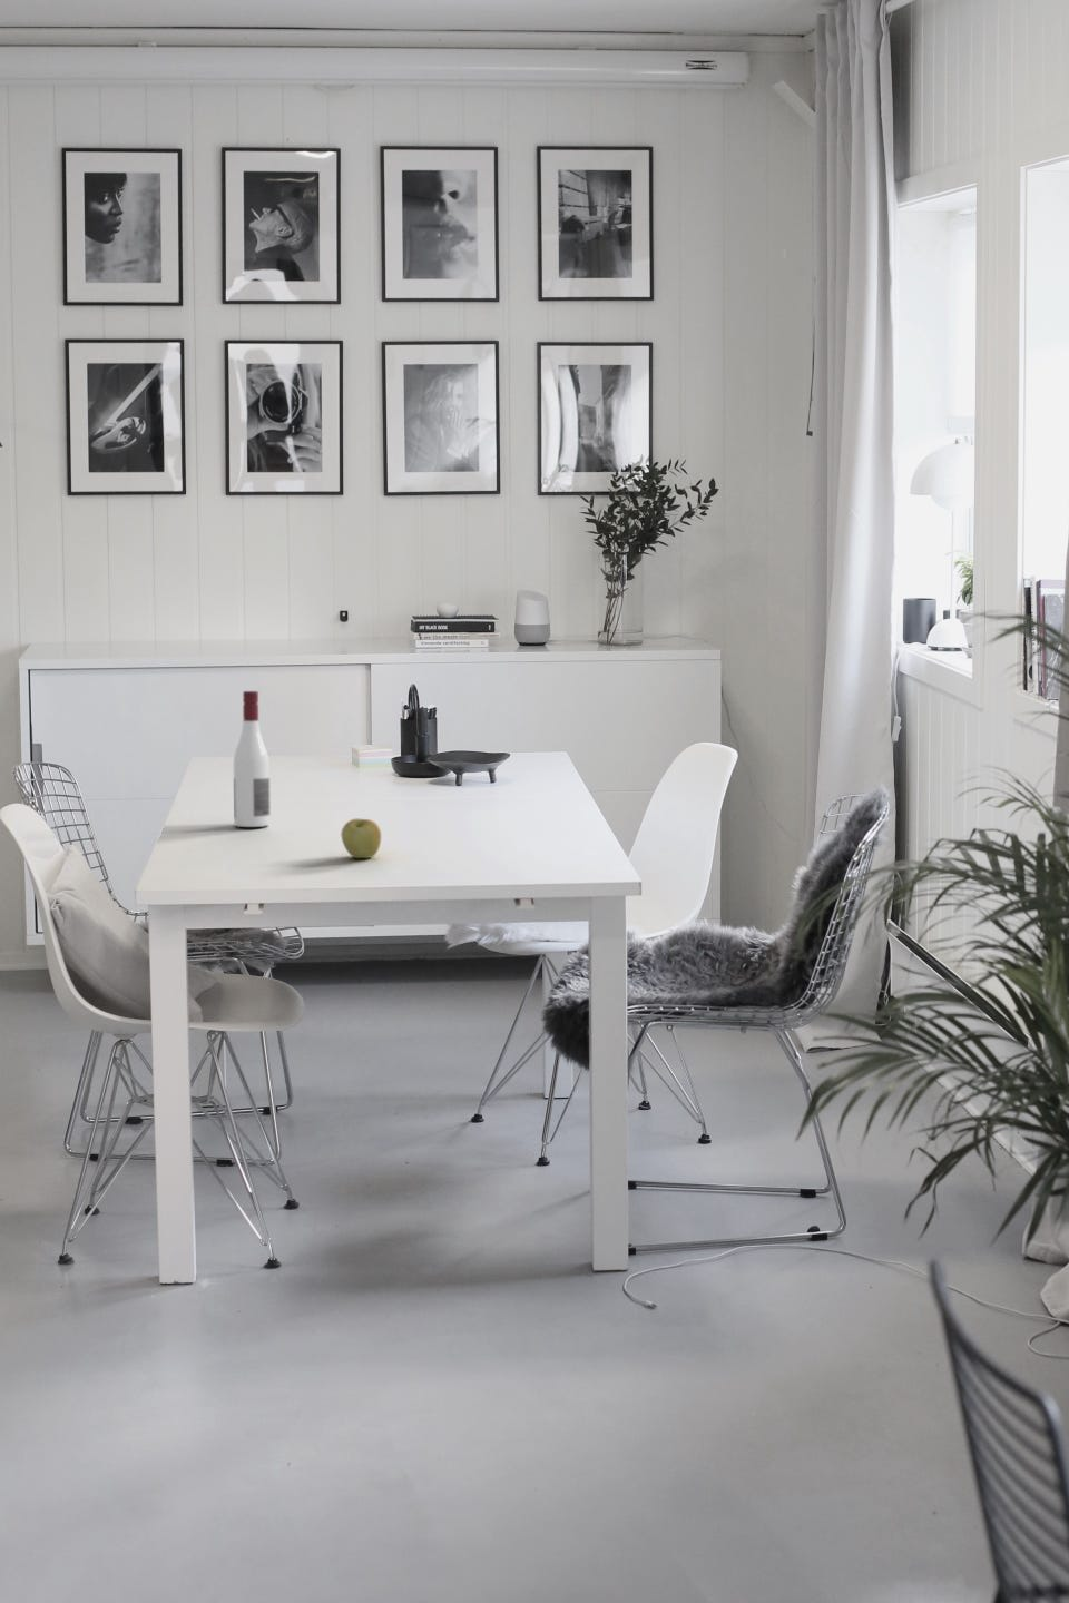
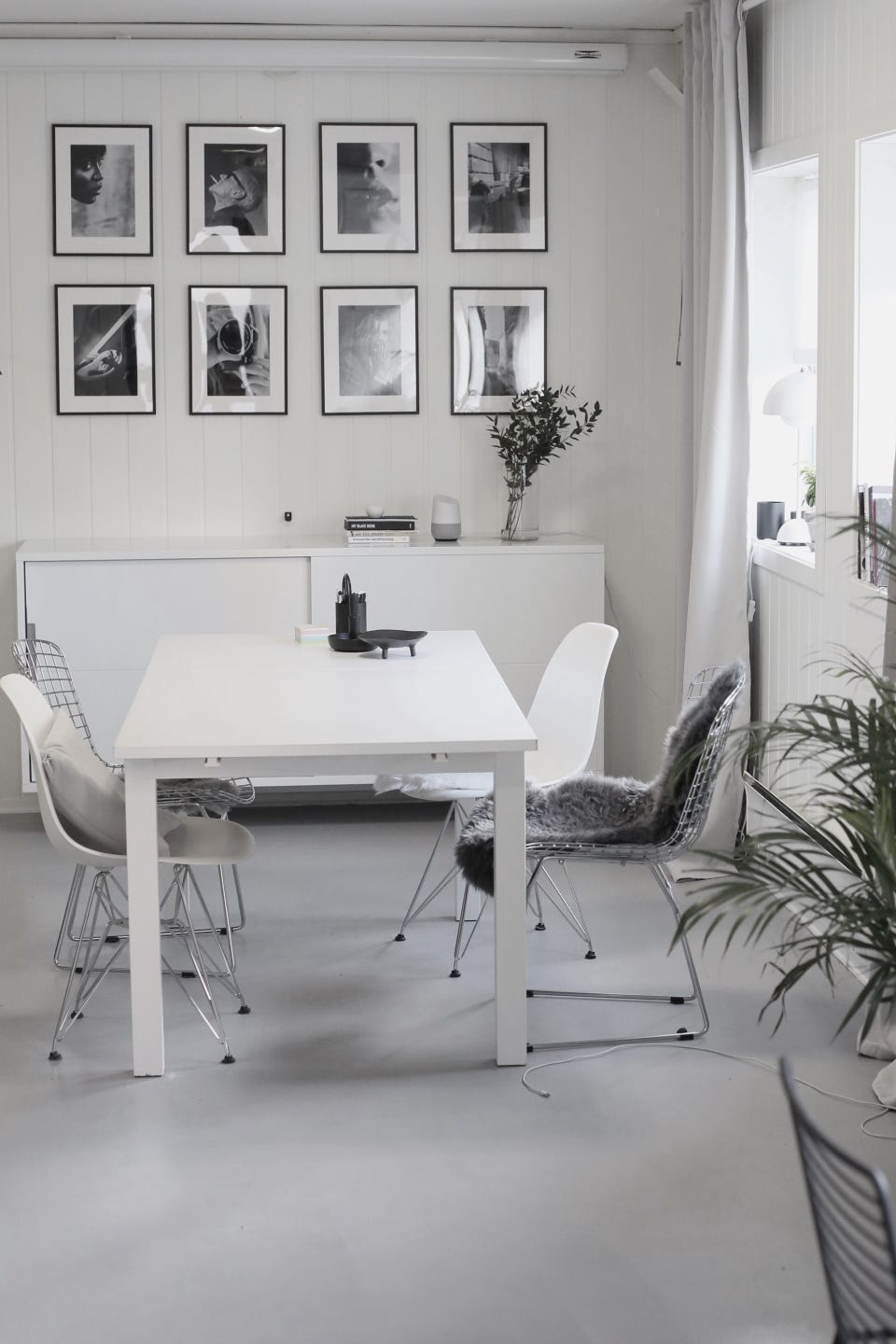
- apple (360, 838)
- alcohol (251, 759)
